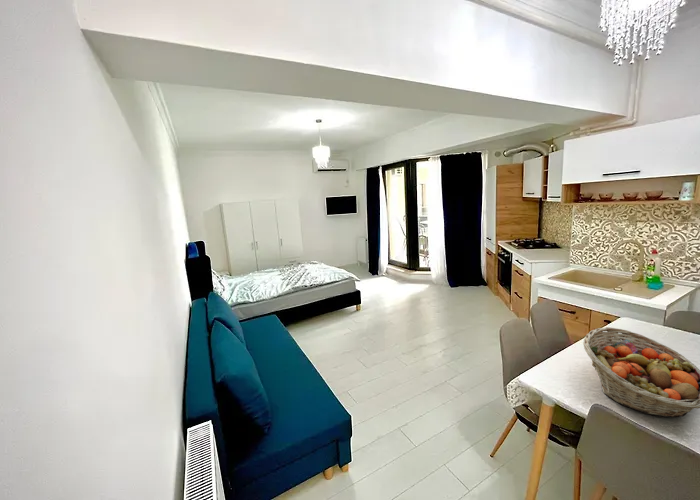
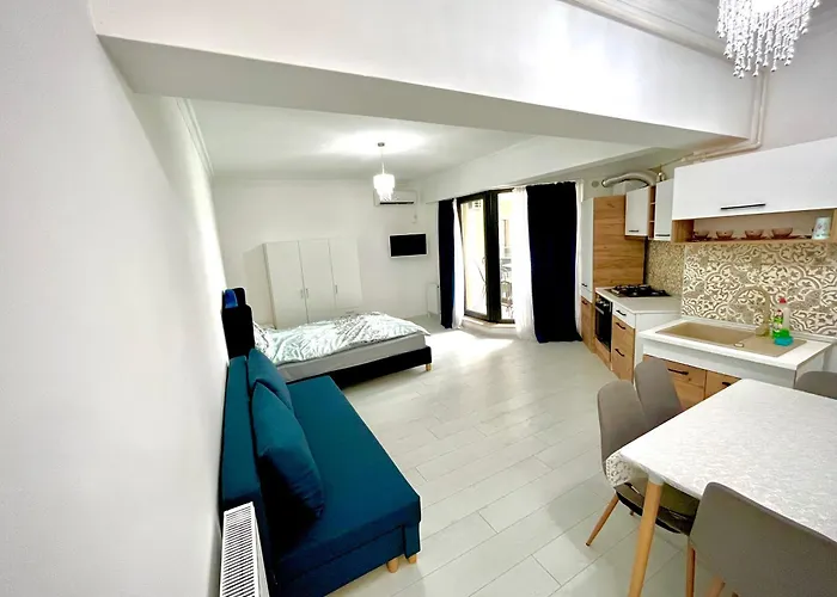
- fruit basket (640, 368)
